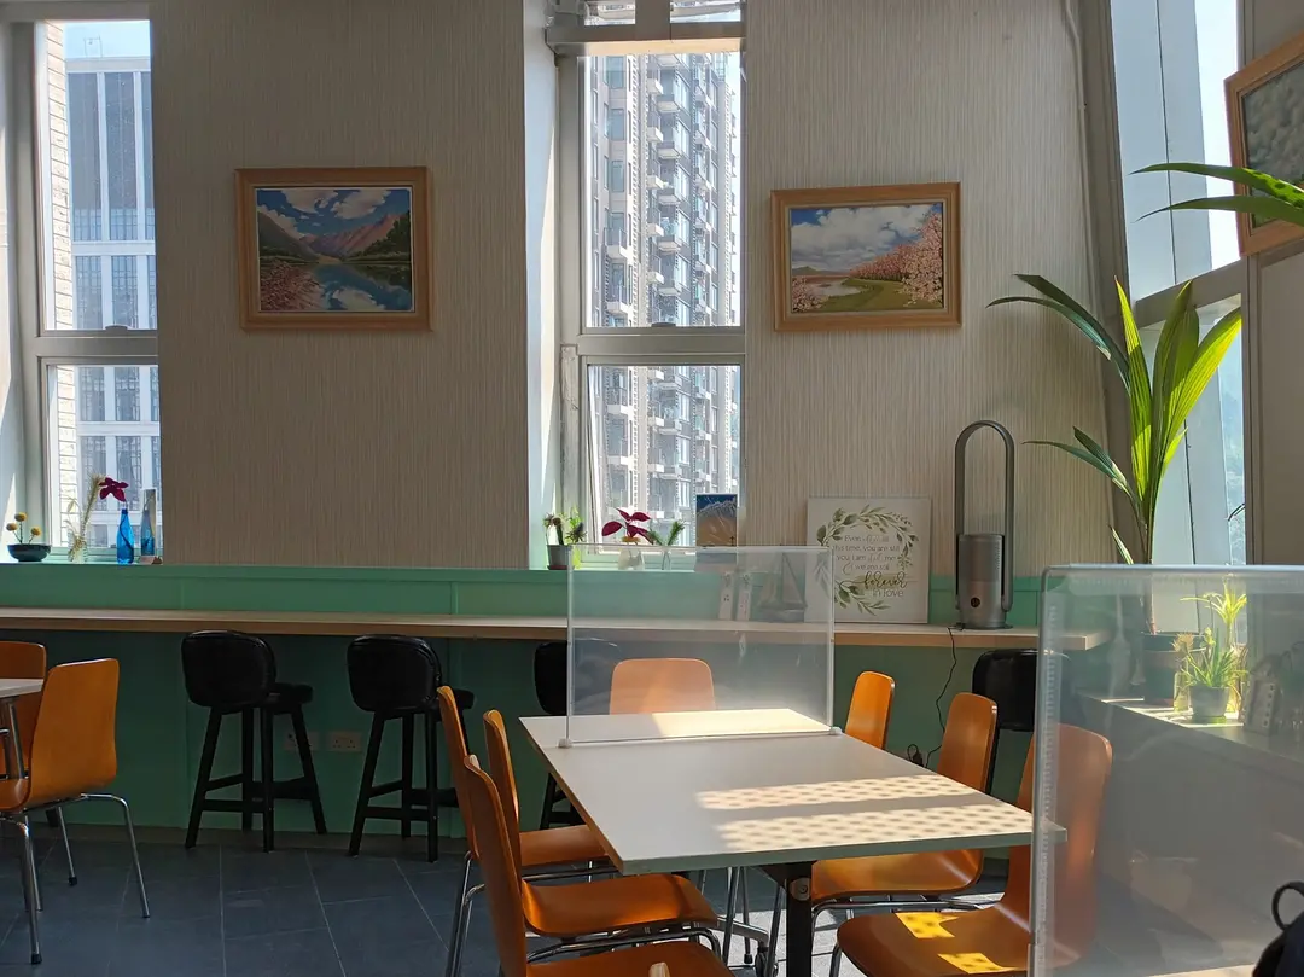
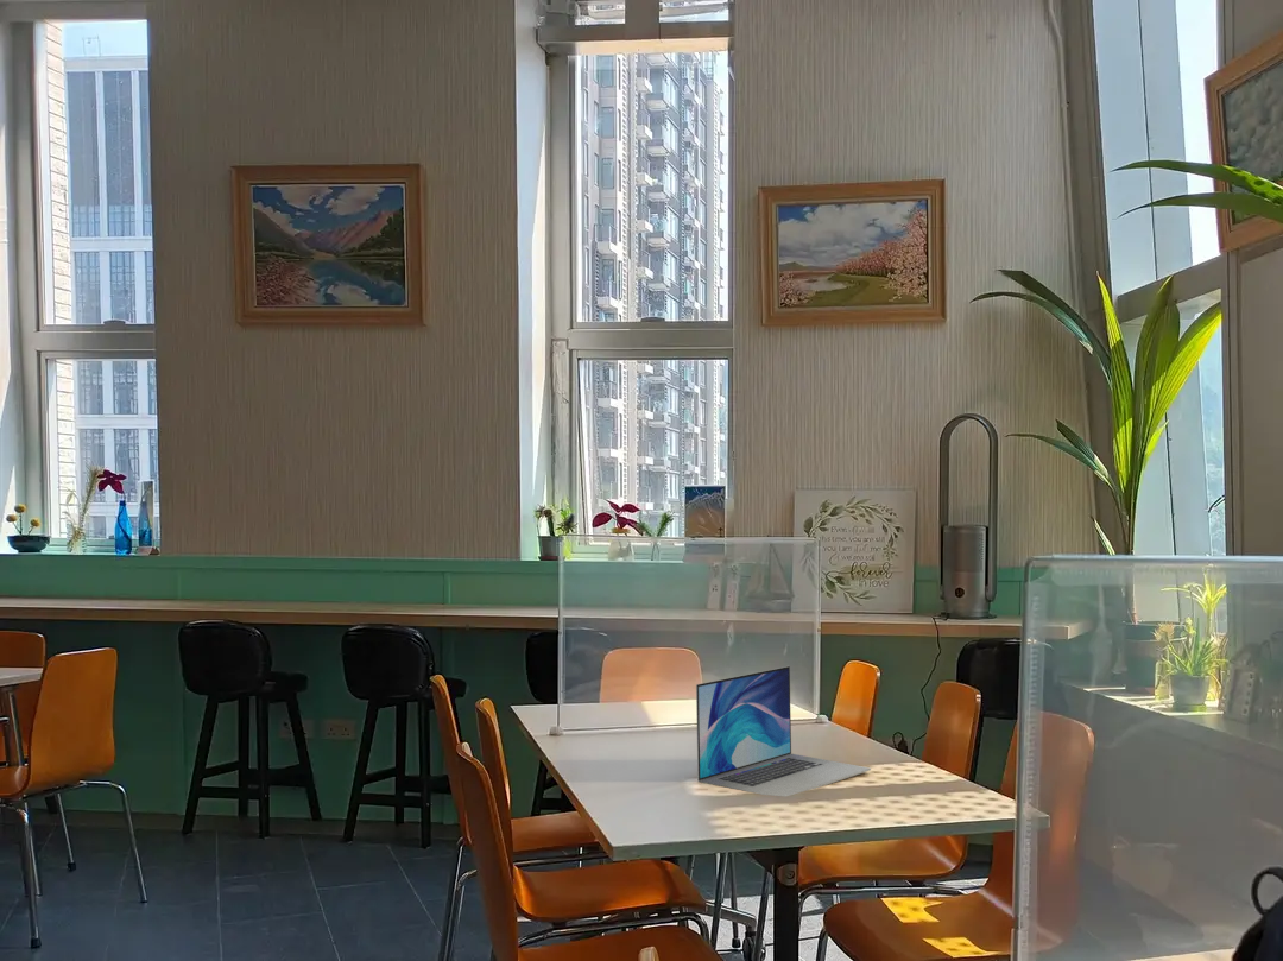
+ laptop (784, 727)
